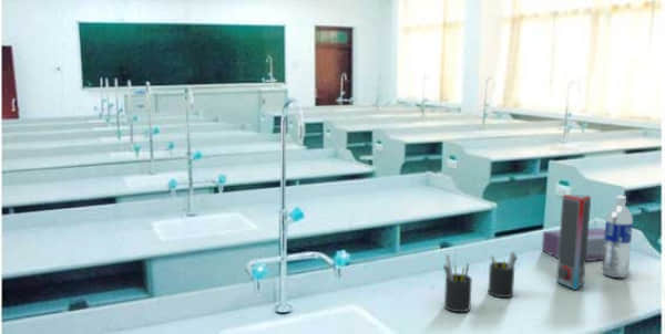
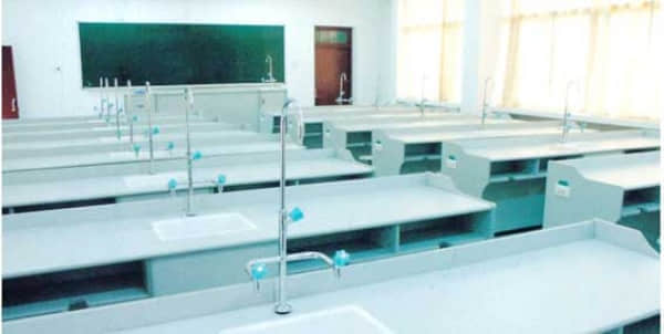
- speaker (574, 241)
- water bottle (617, 236)
- pen holder (502, 271)
- pen holder (457, 282)
- tissue box (587, 243)
